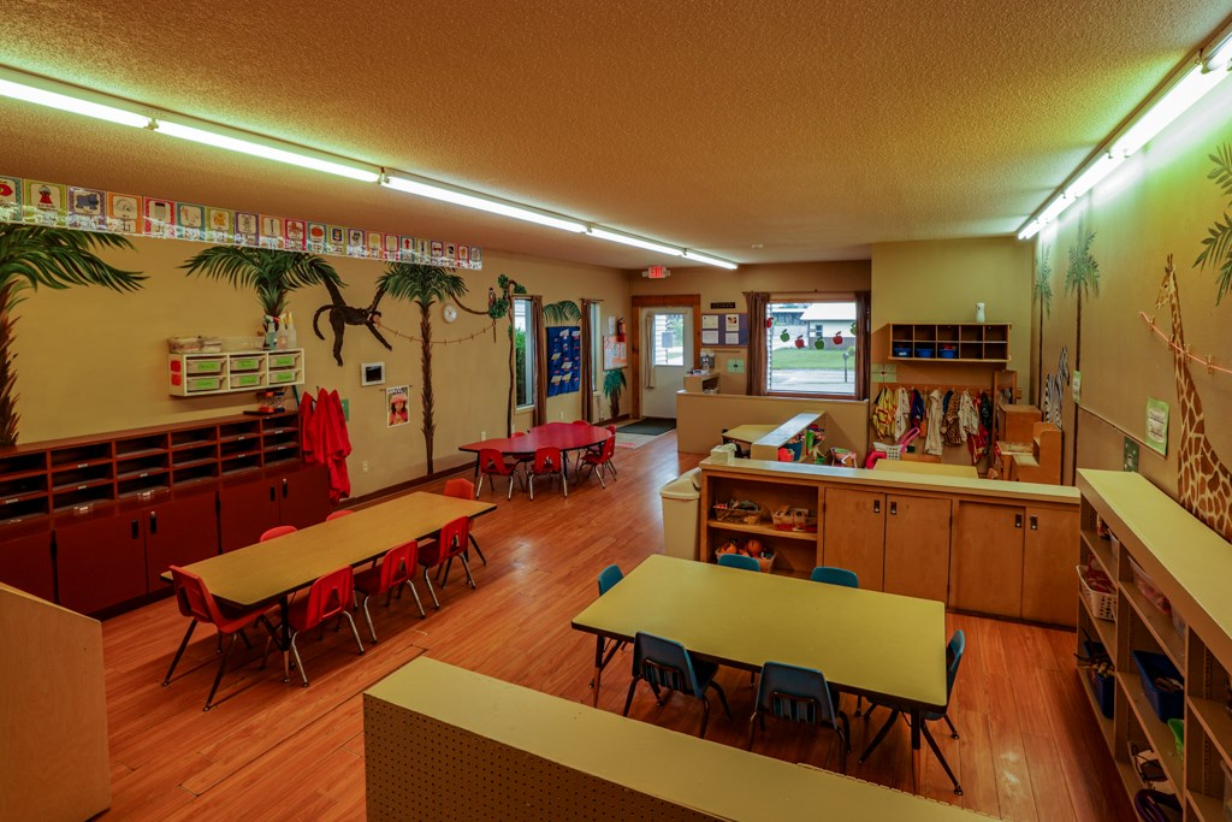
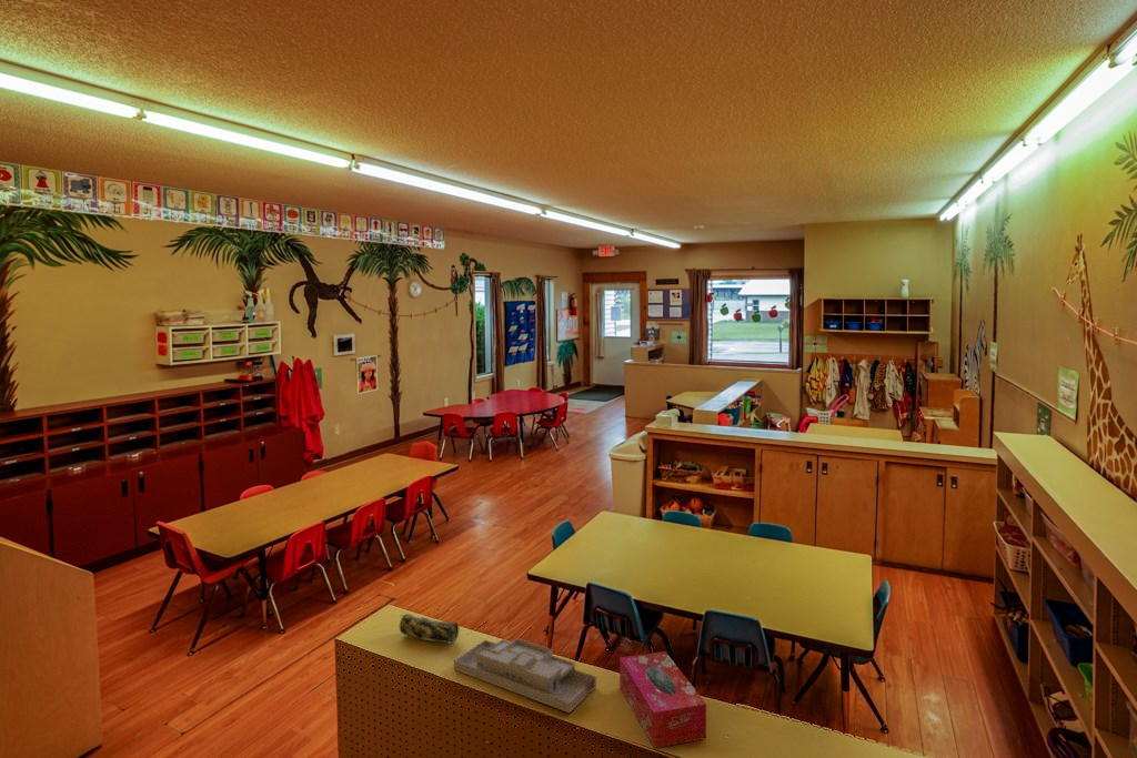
+ tissue box (660, 695)
+ desk organizer (523, 665)
+ pencil case (427, 628)
